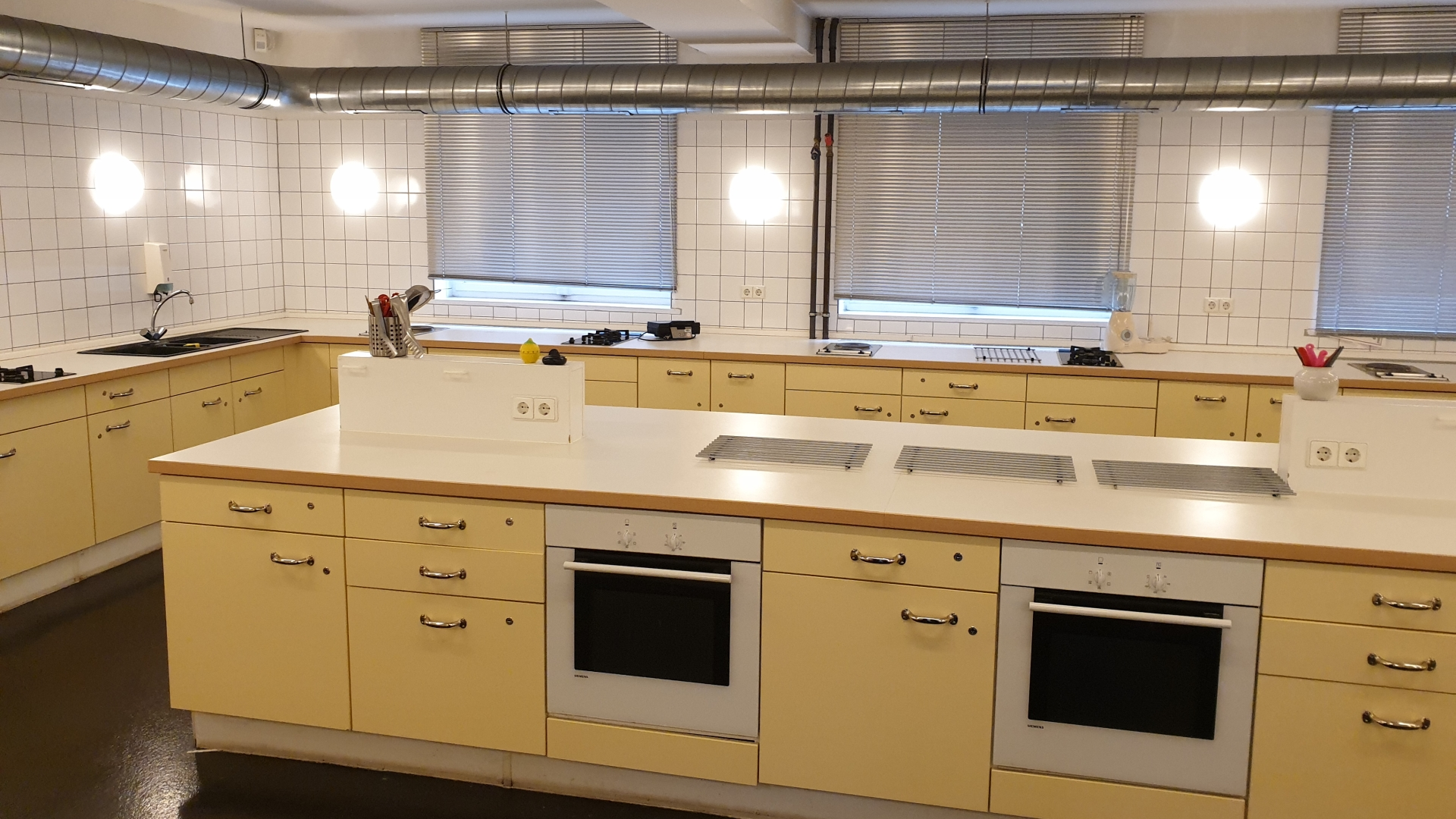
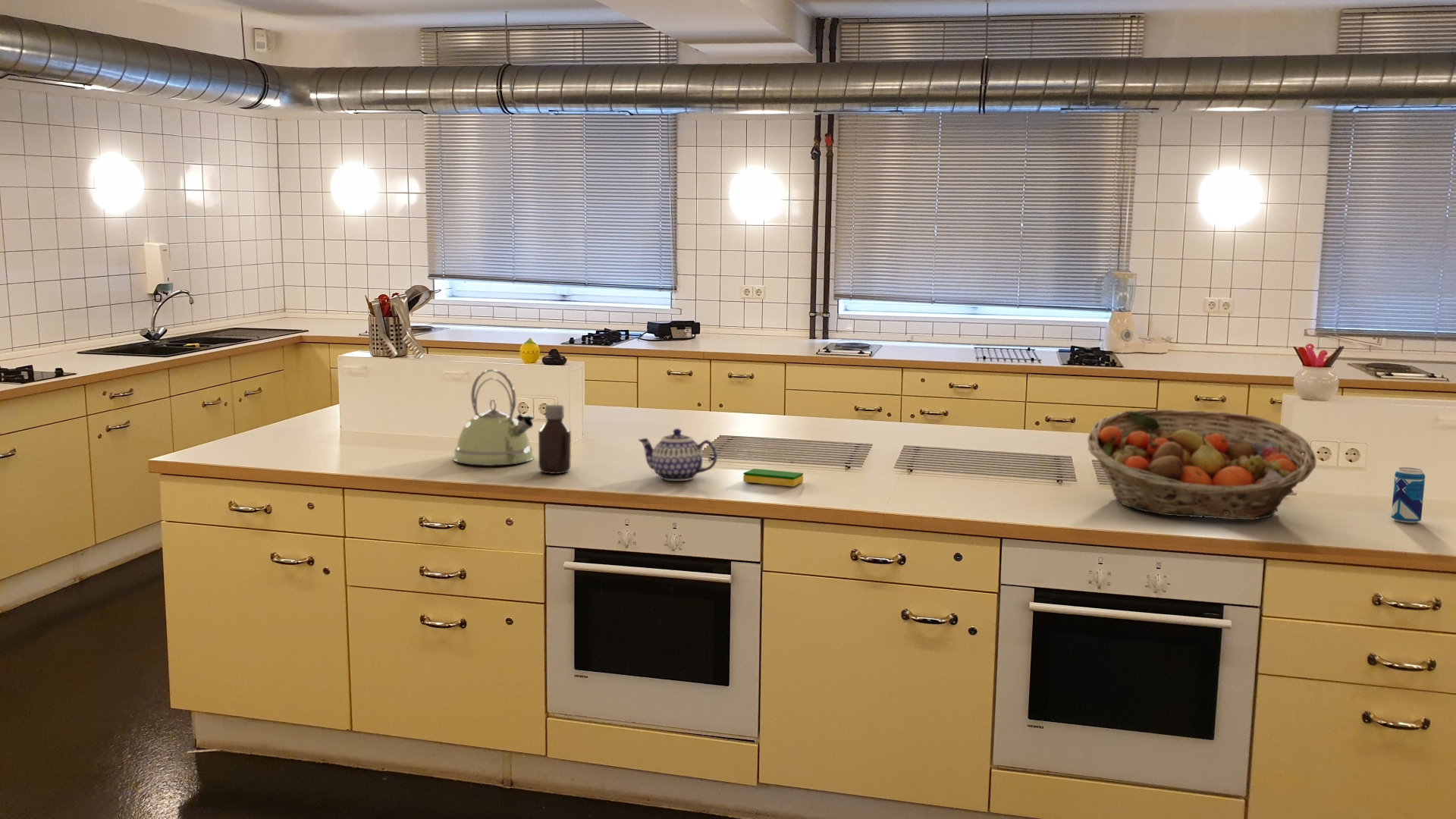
+ fruit basket (1197, 462)
+ bottle (554, 438)
+ dish sponge (773, 477)
+ beverage can (1407, 494)
+ teapot (676, 453)
+ kettle (497, 414)
